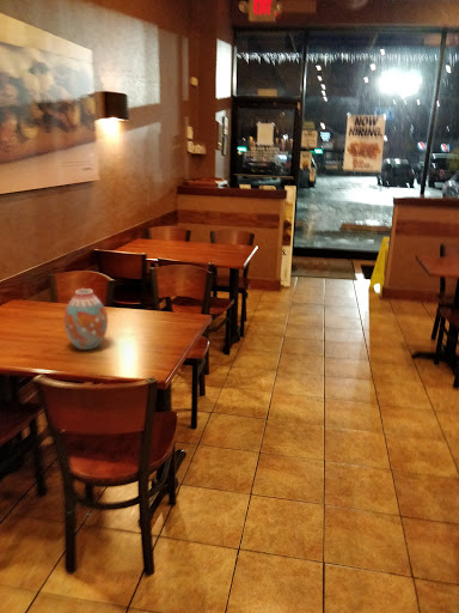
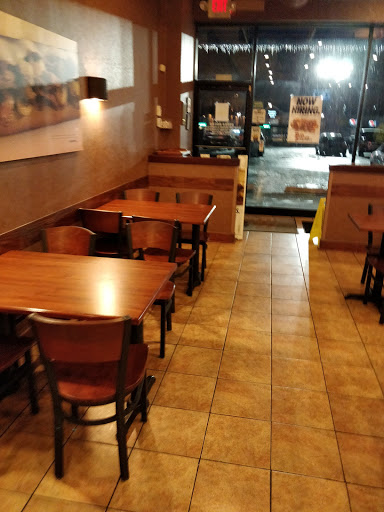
- vase (85, 318)
